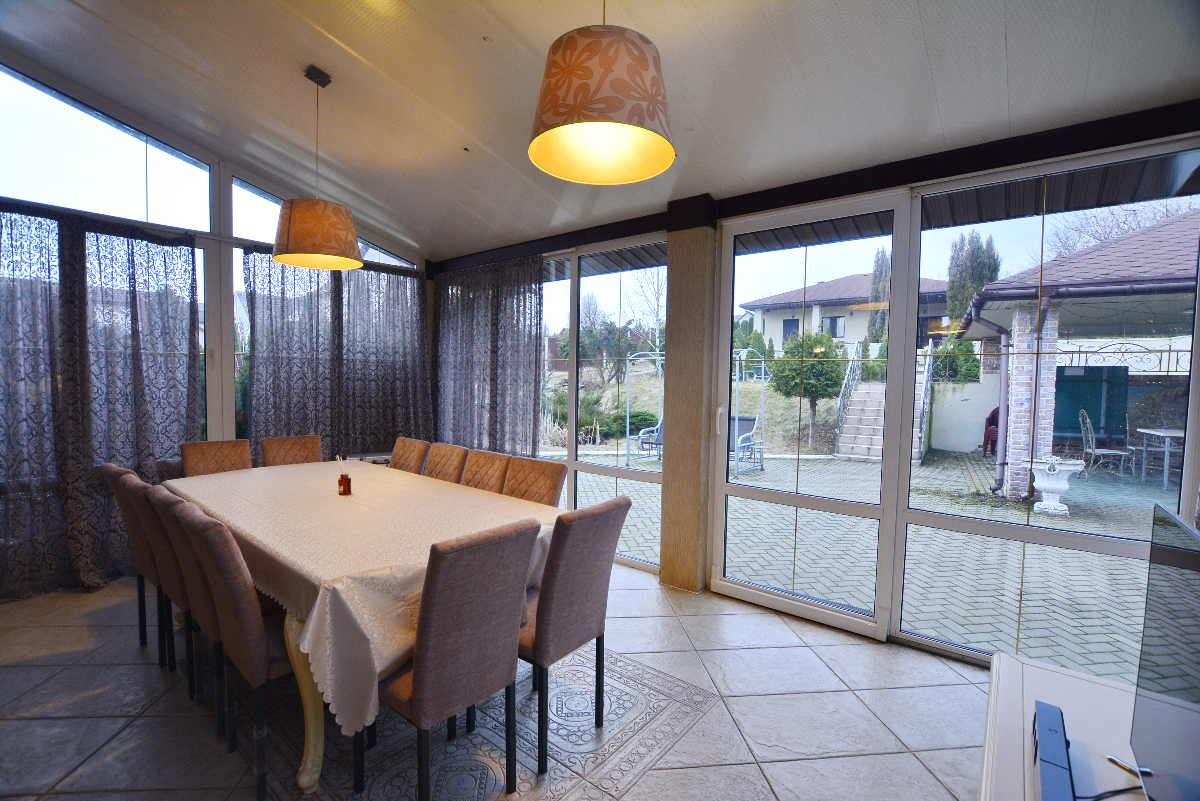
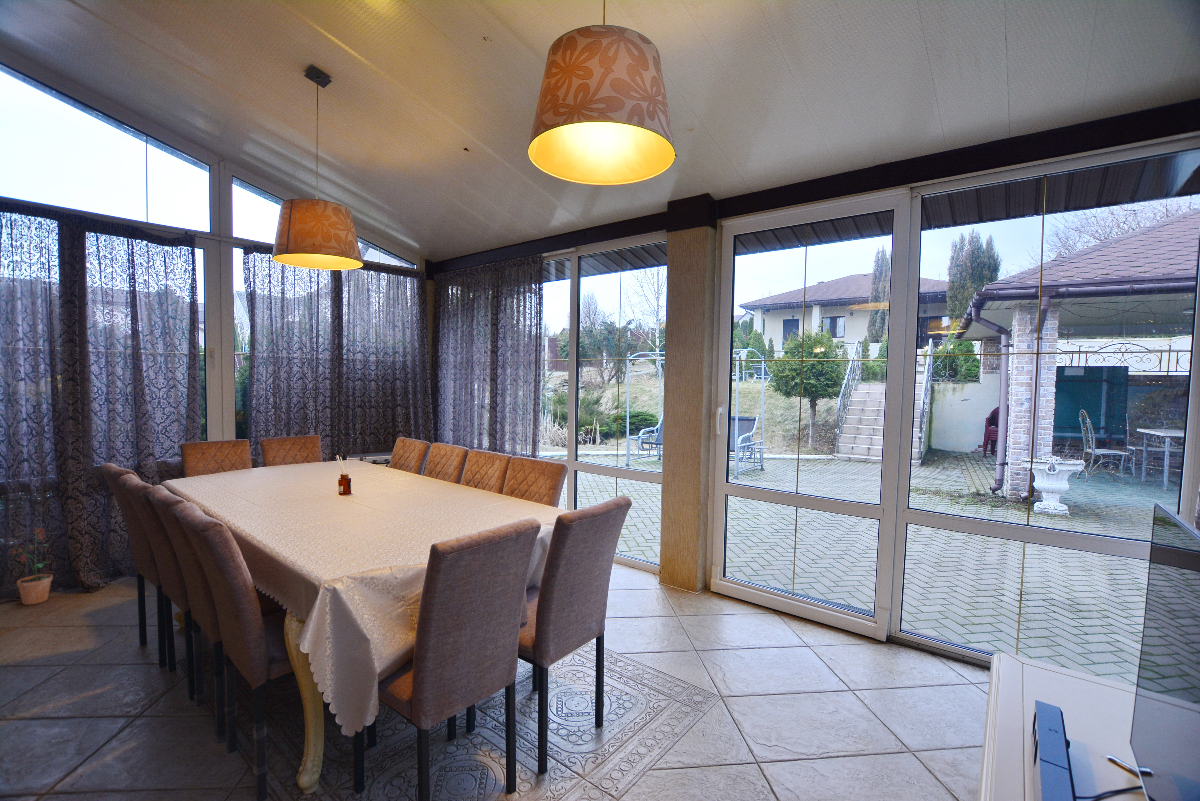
+ potted plant (31, 565)
